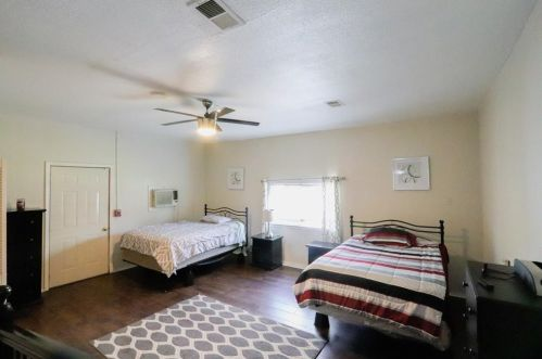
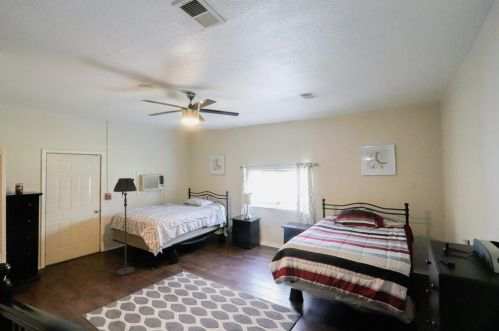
+ floor lamp (125, 224)
